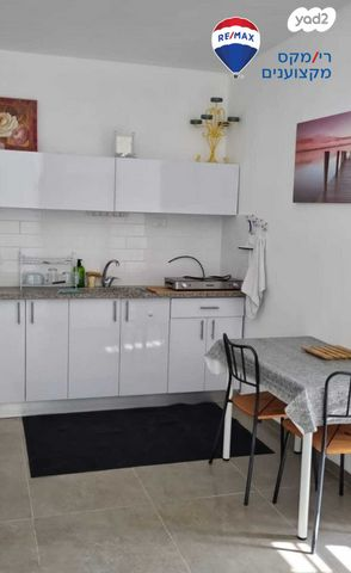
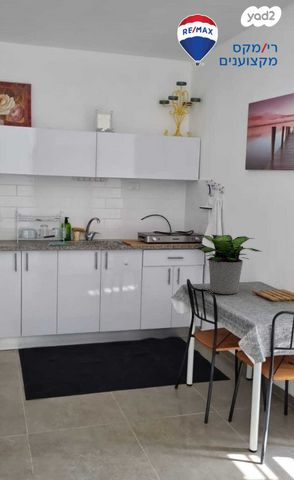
+ potted plant (228, 264)
